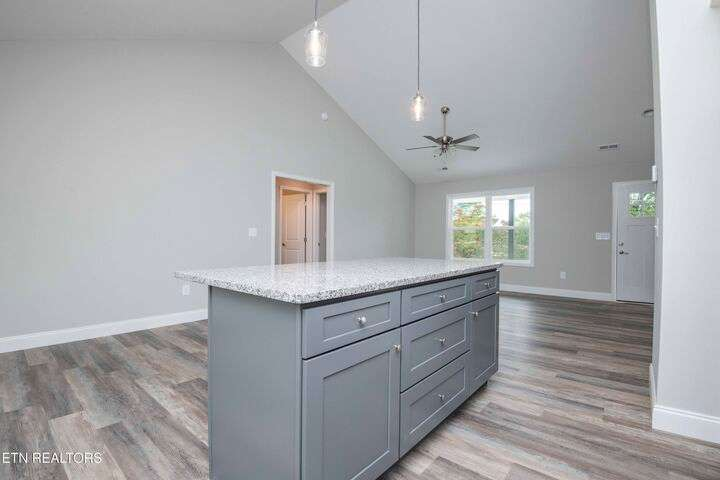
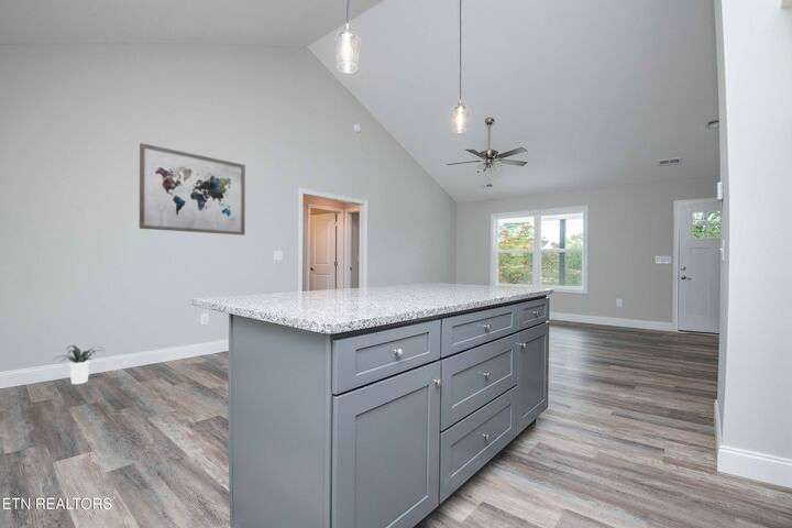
+ wall art (197, 194)
+ potted plant (78, 364)
